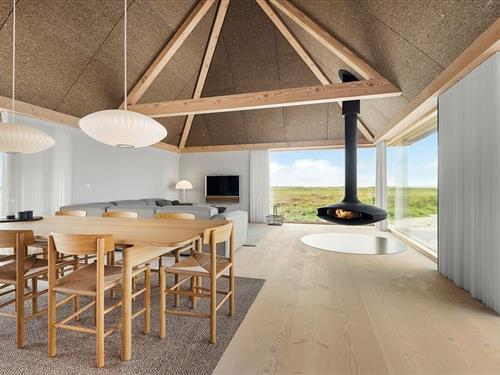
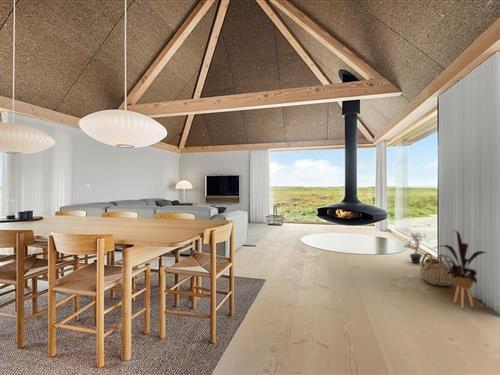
+ basket (435, 267)
+ potted plant (415, 244)
+ house plant (458, 266)
